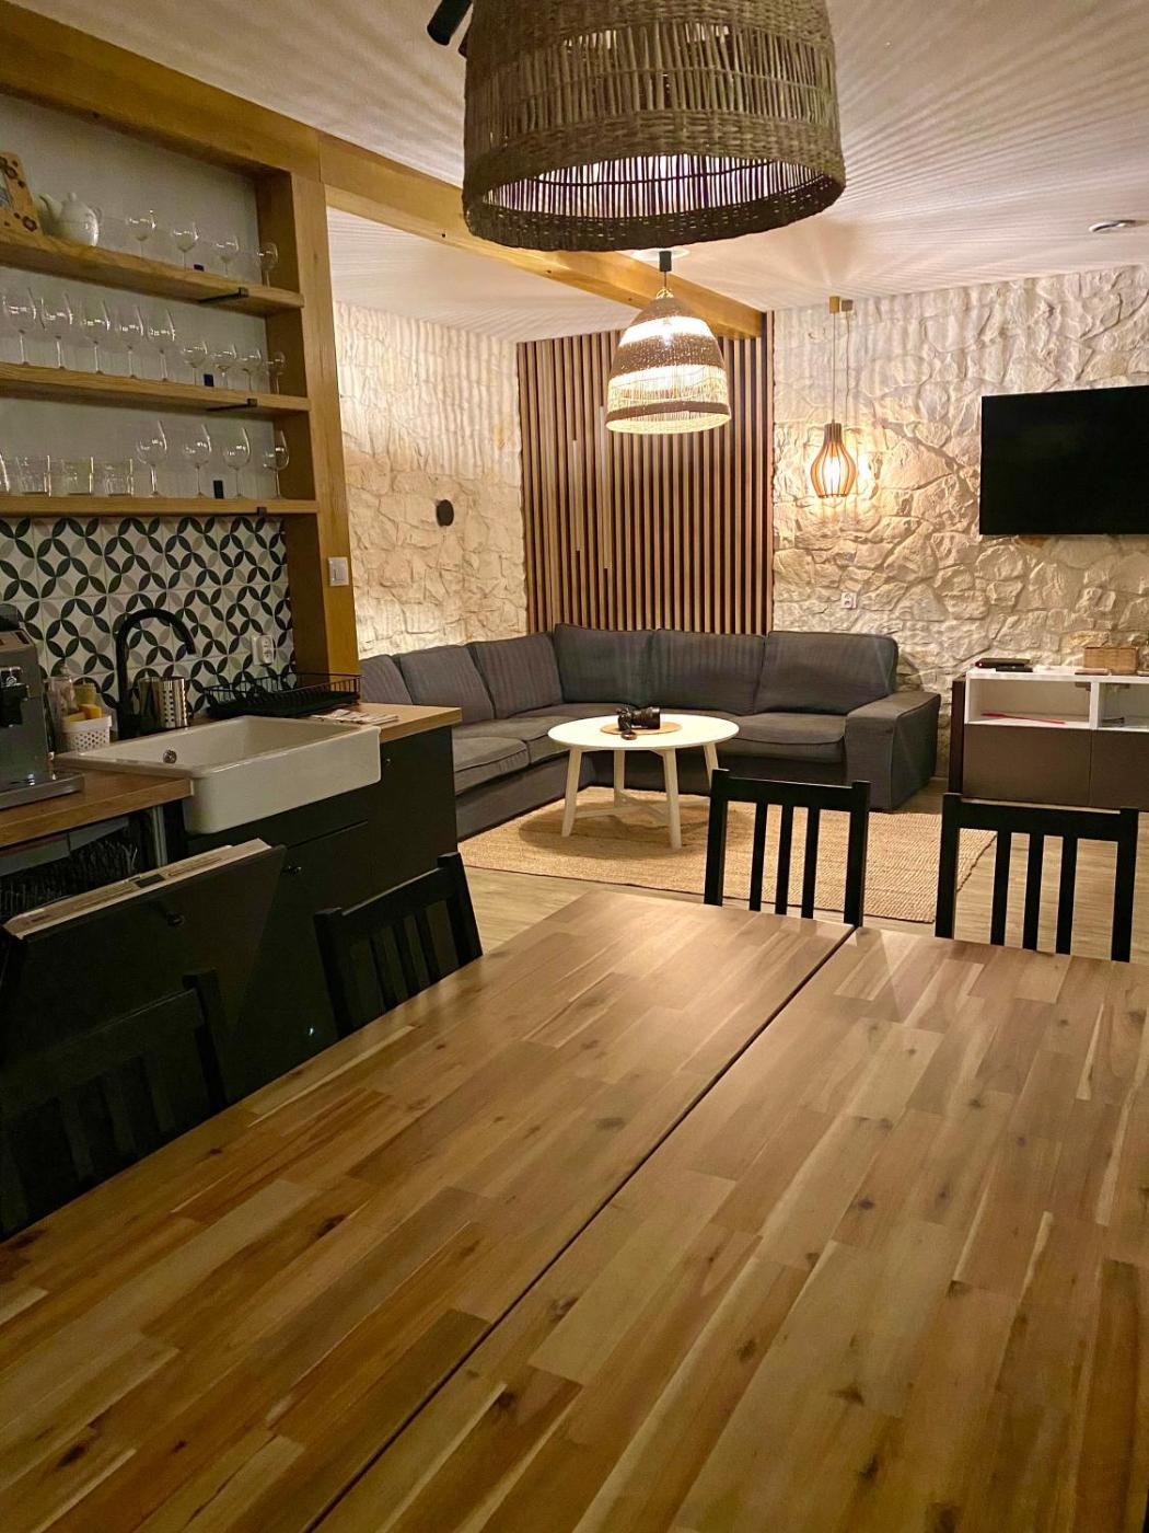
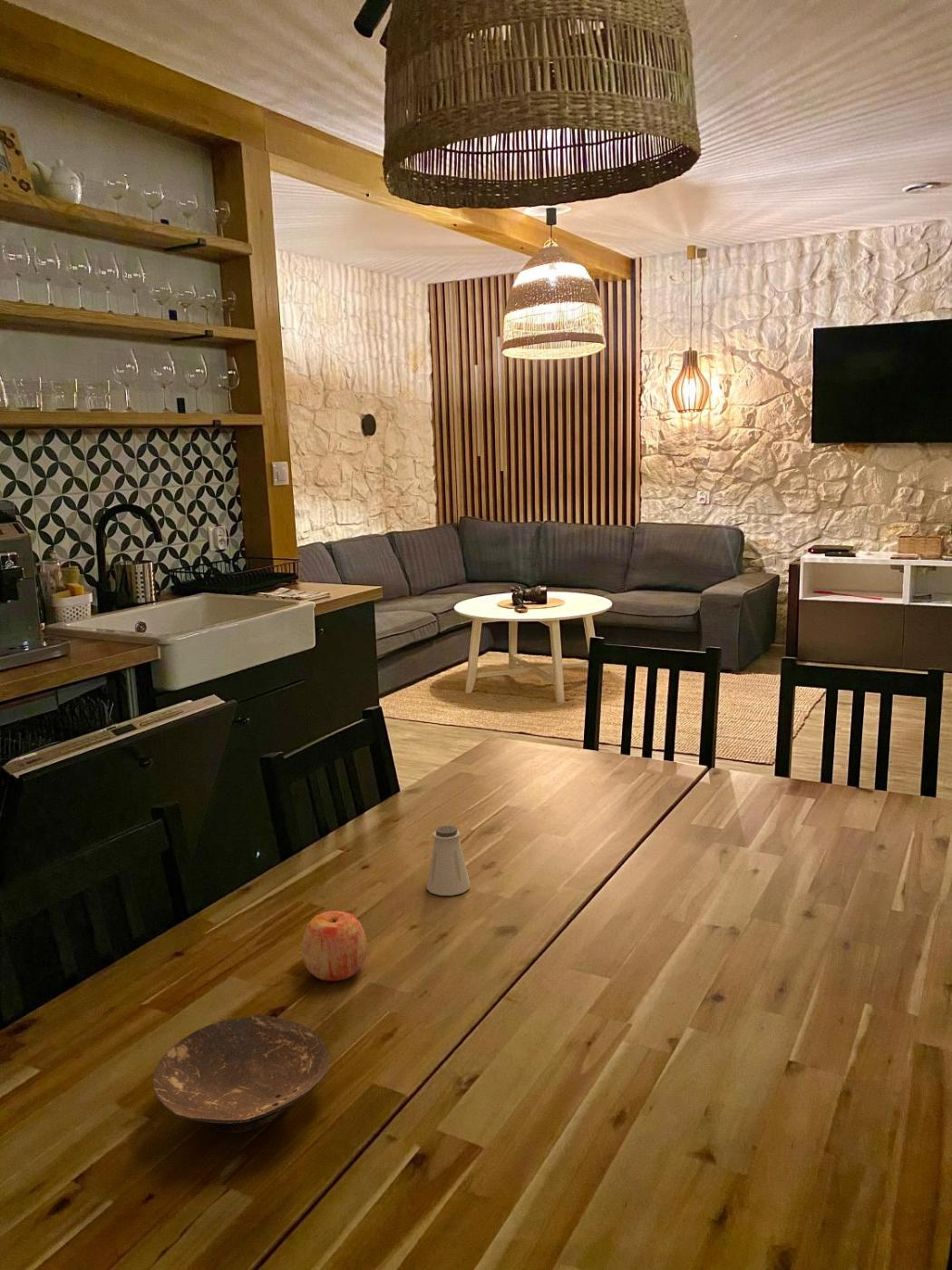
+ saltshaker (447, 857)
+ bowl (244, 1082)
+ apple (334, 944)
